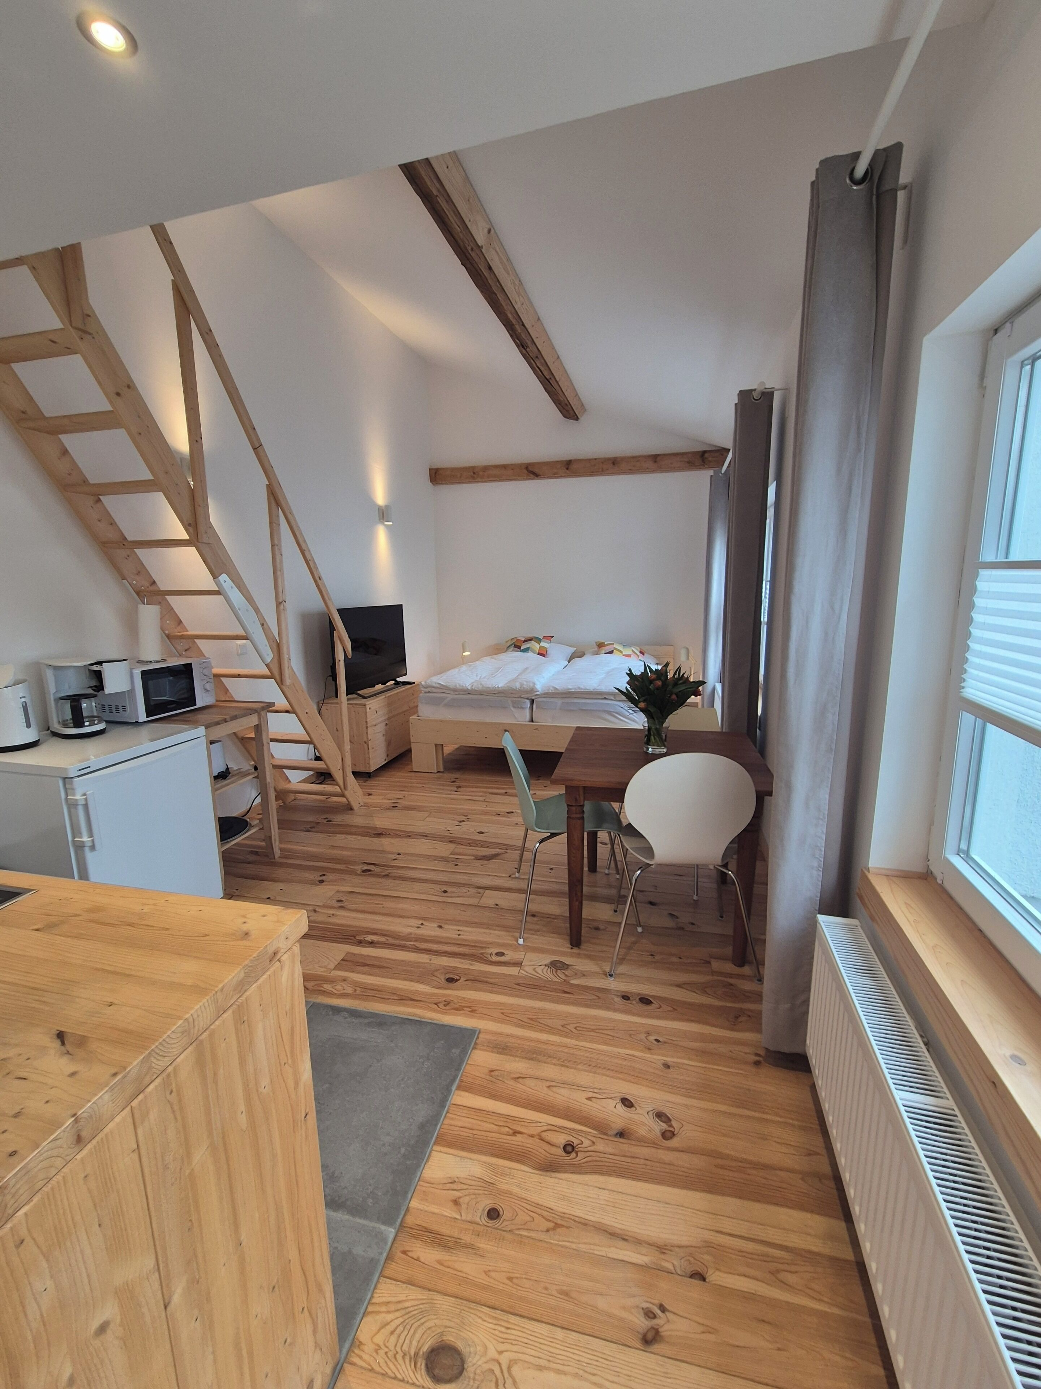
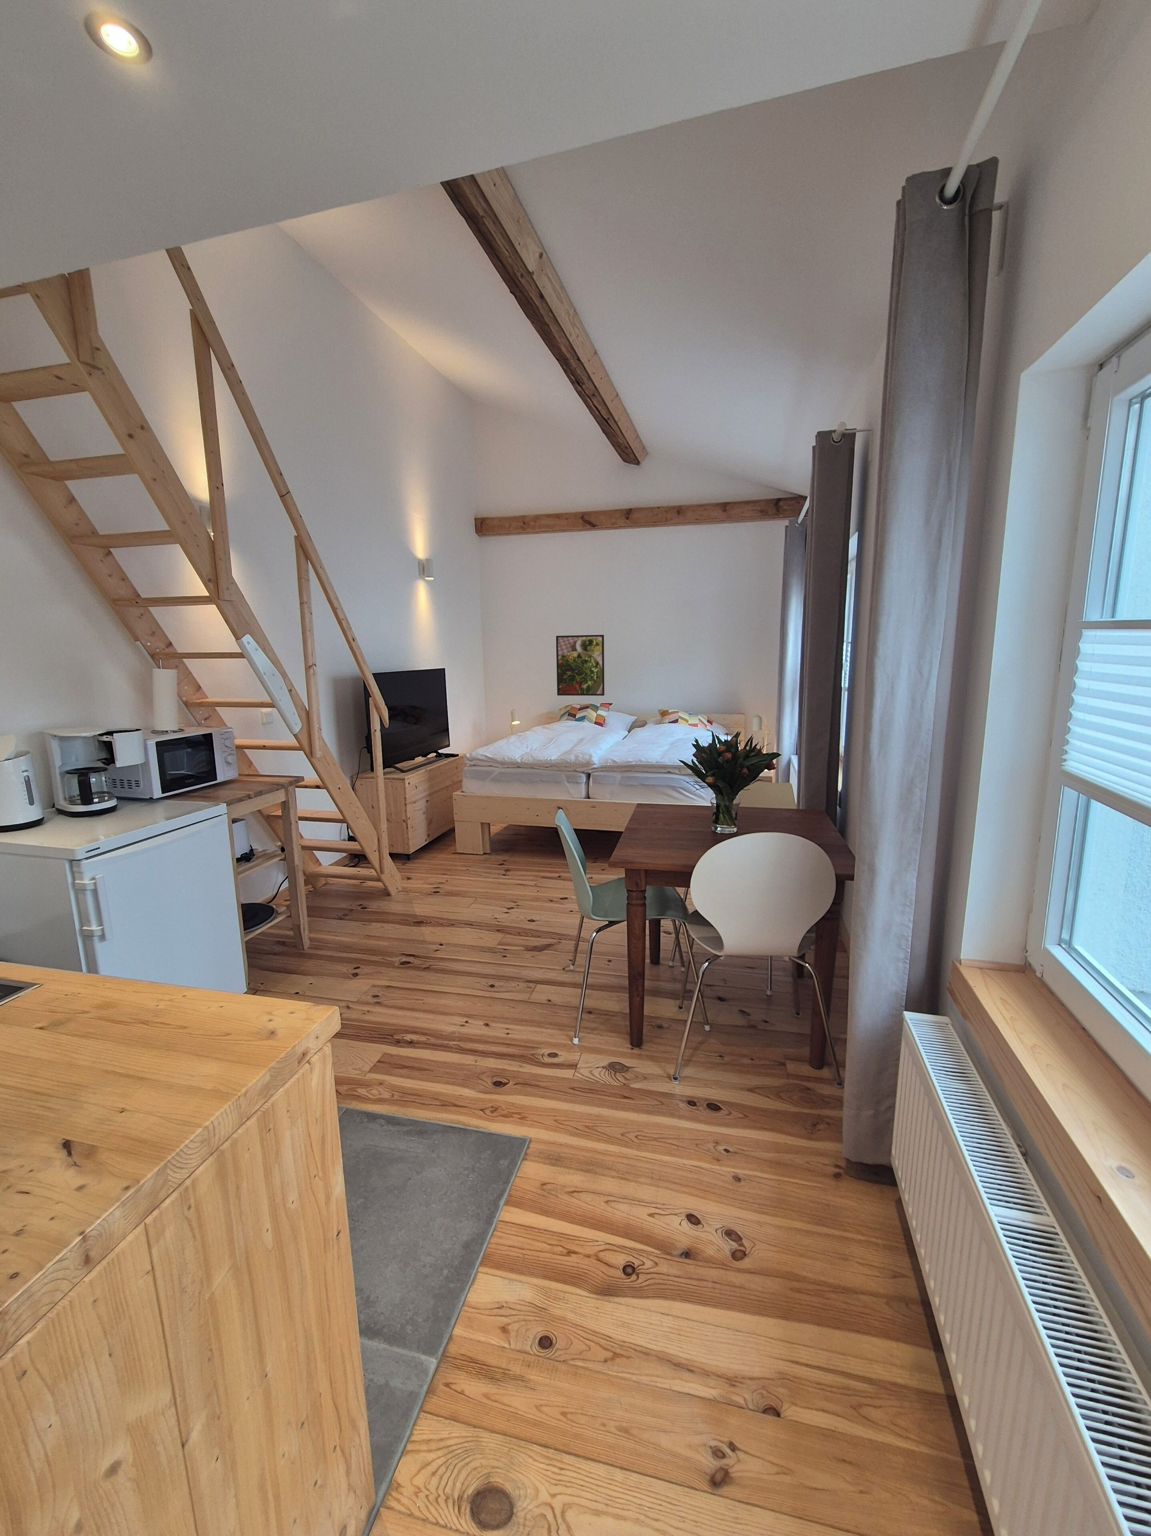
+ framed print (580, 665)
